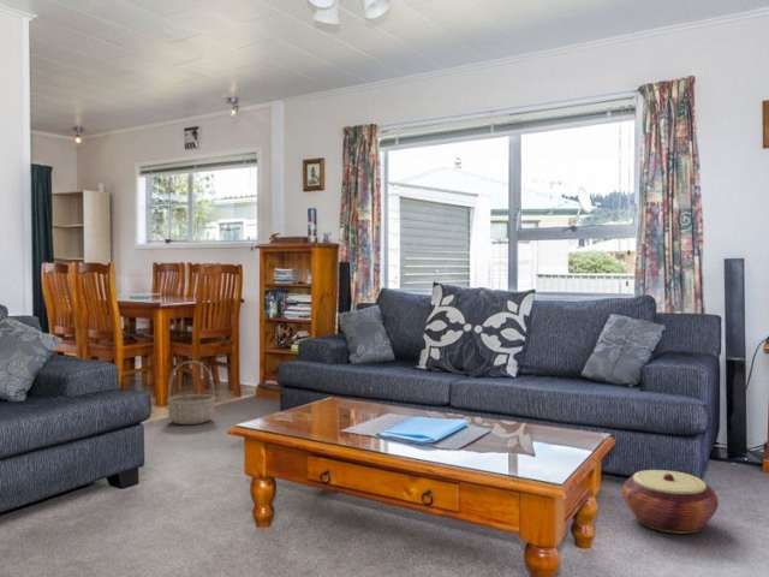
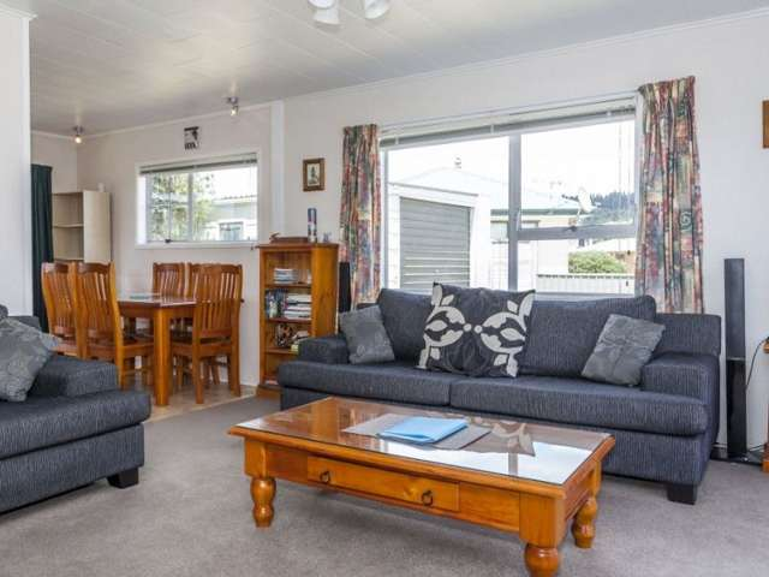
- basket (191, 394)
- woven basket (668, 498)
